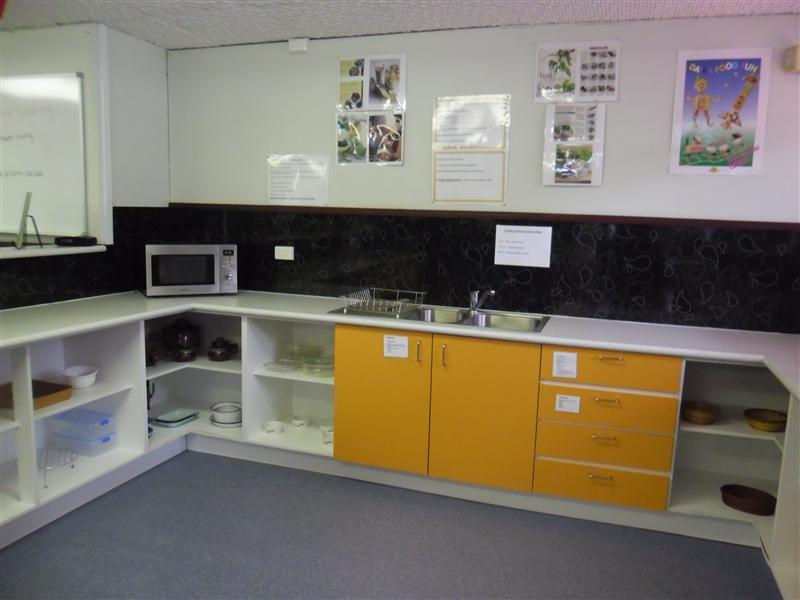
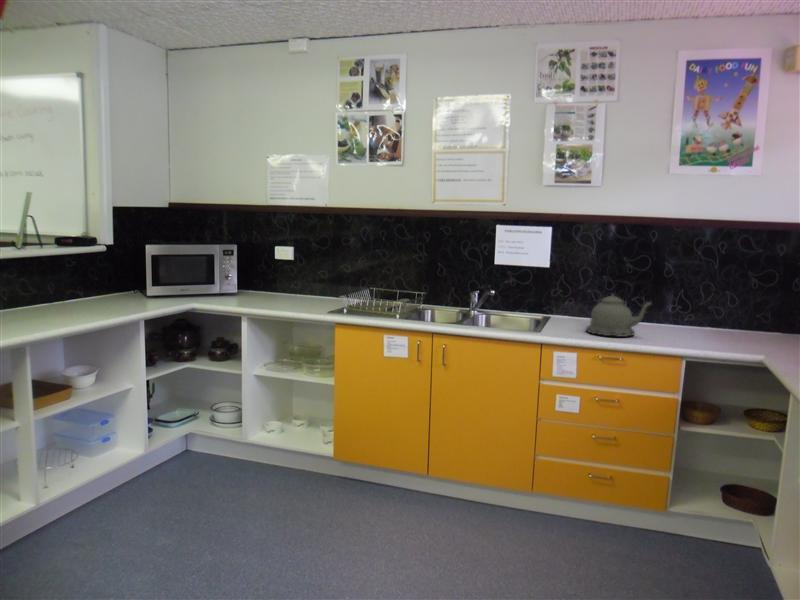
+ kettle (615, 307)
